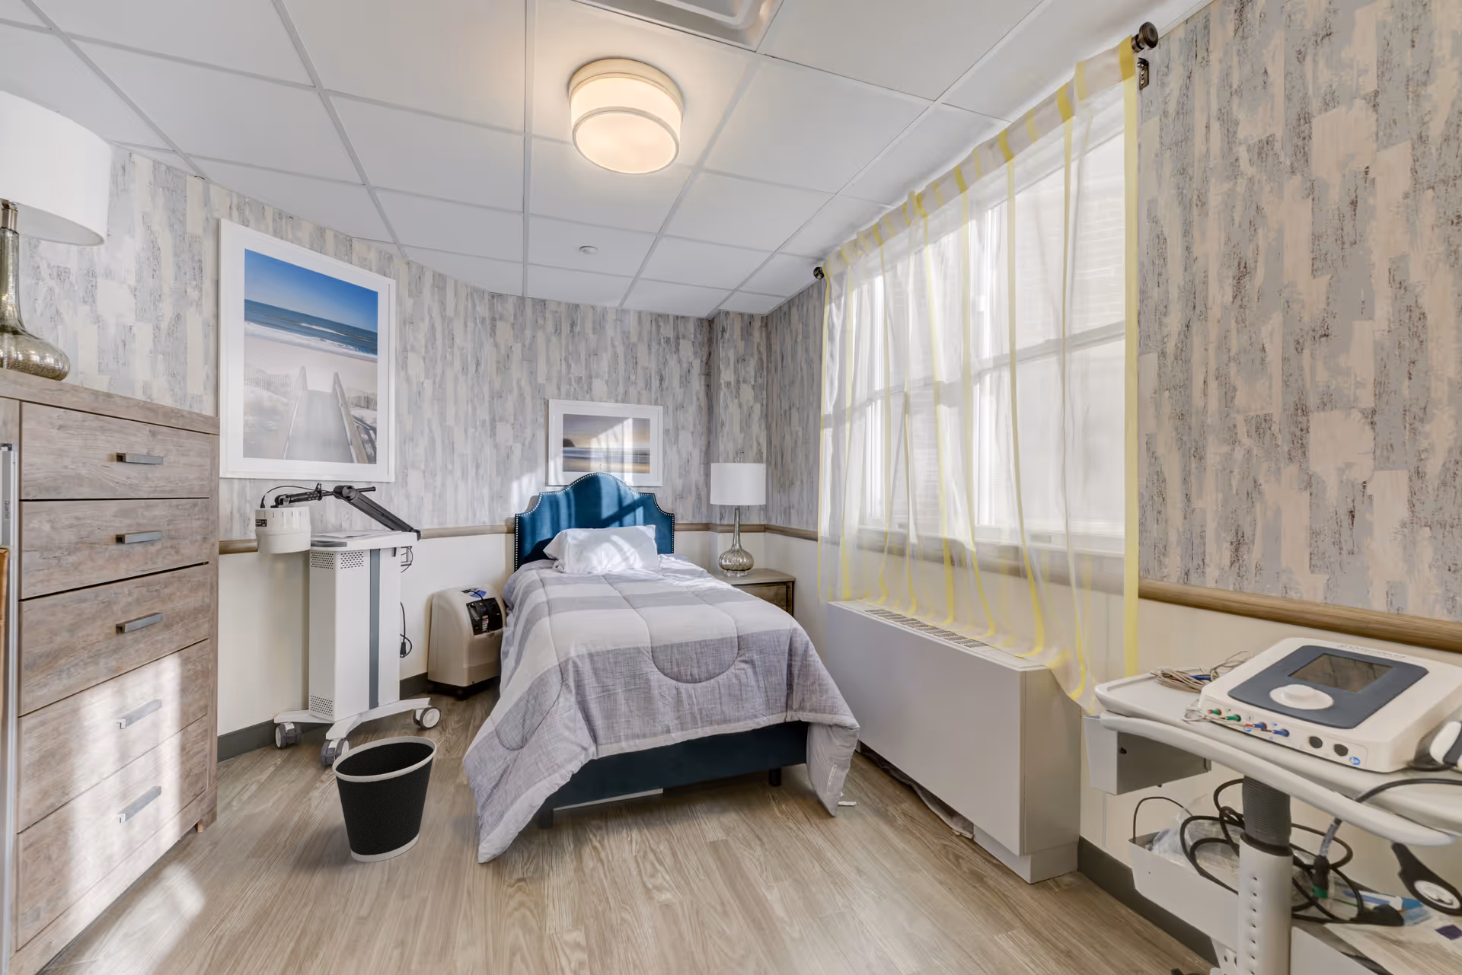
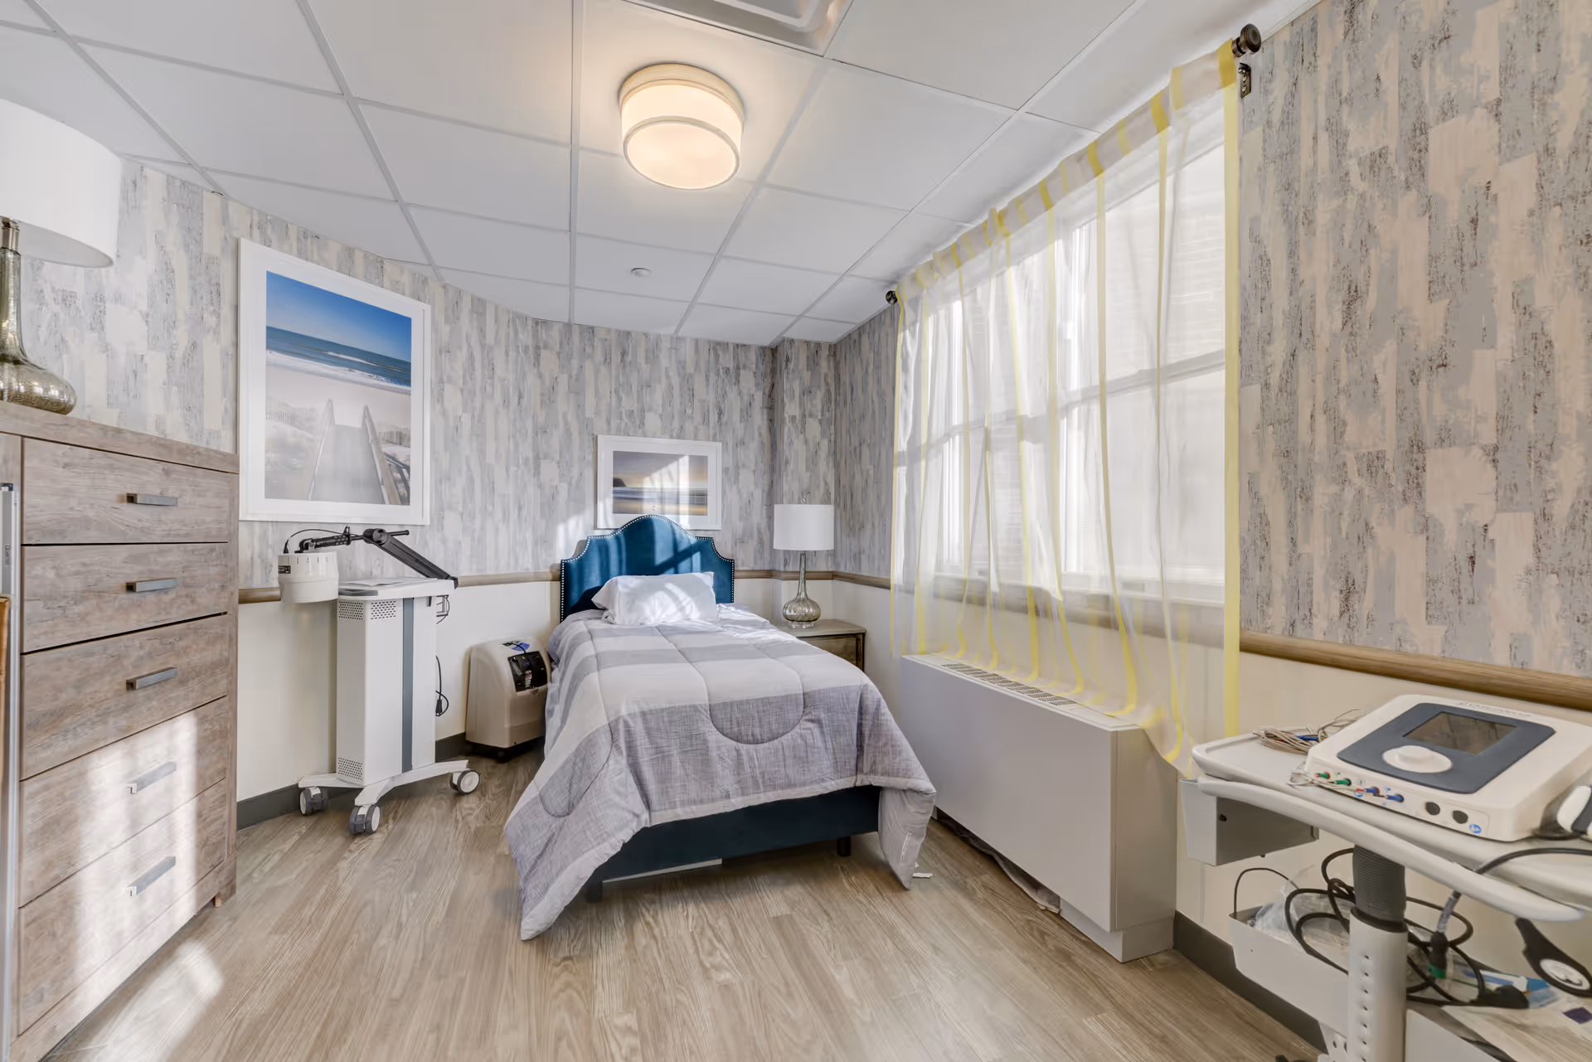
- wastebasket (385, 799)
